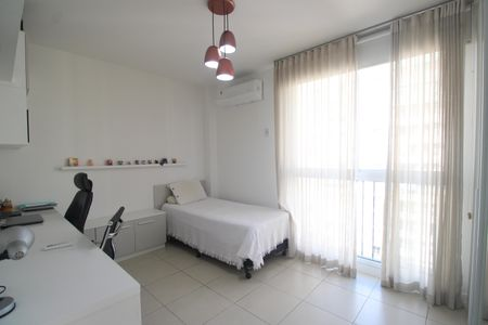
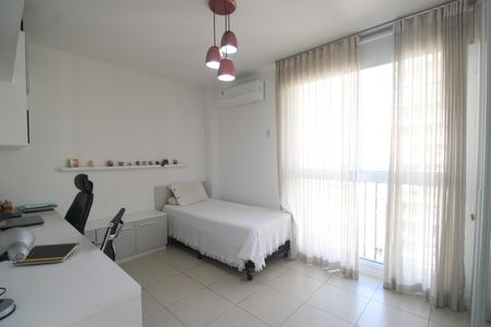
+ notepad (48, 253)
